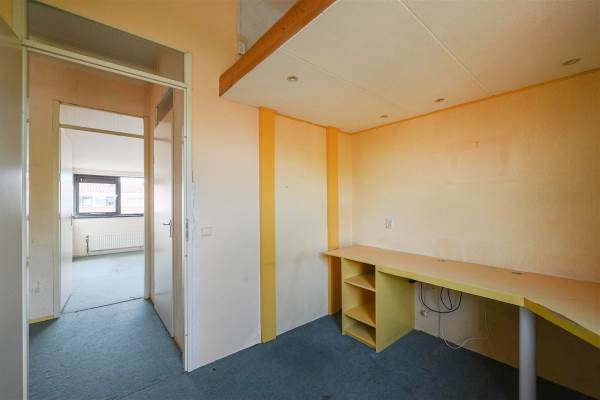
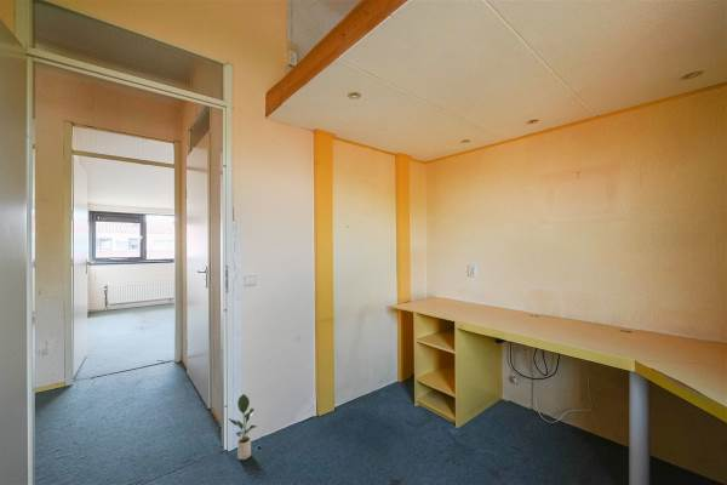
+ potted plant (241, 428)
